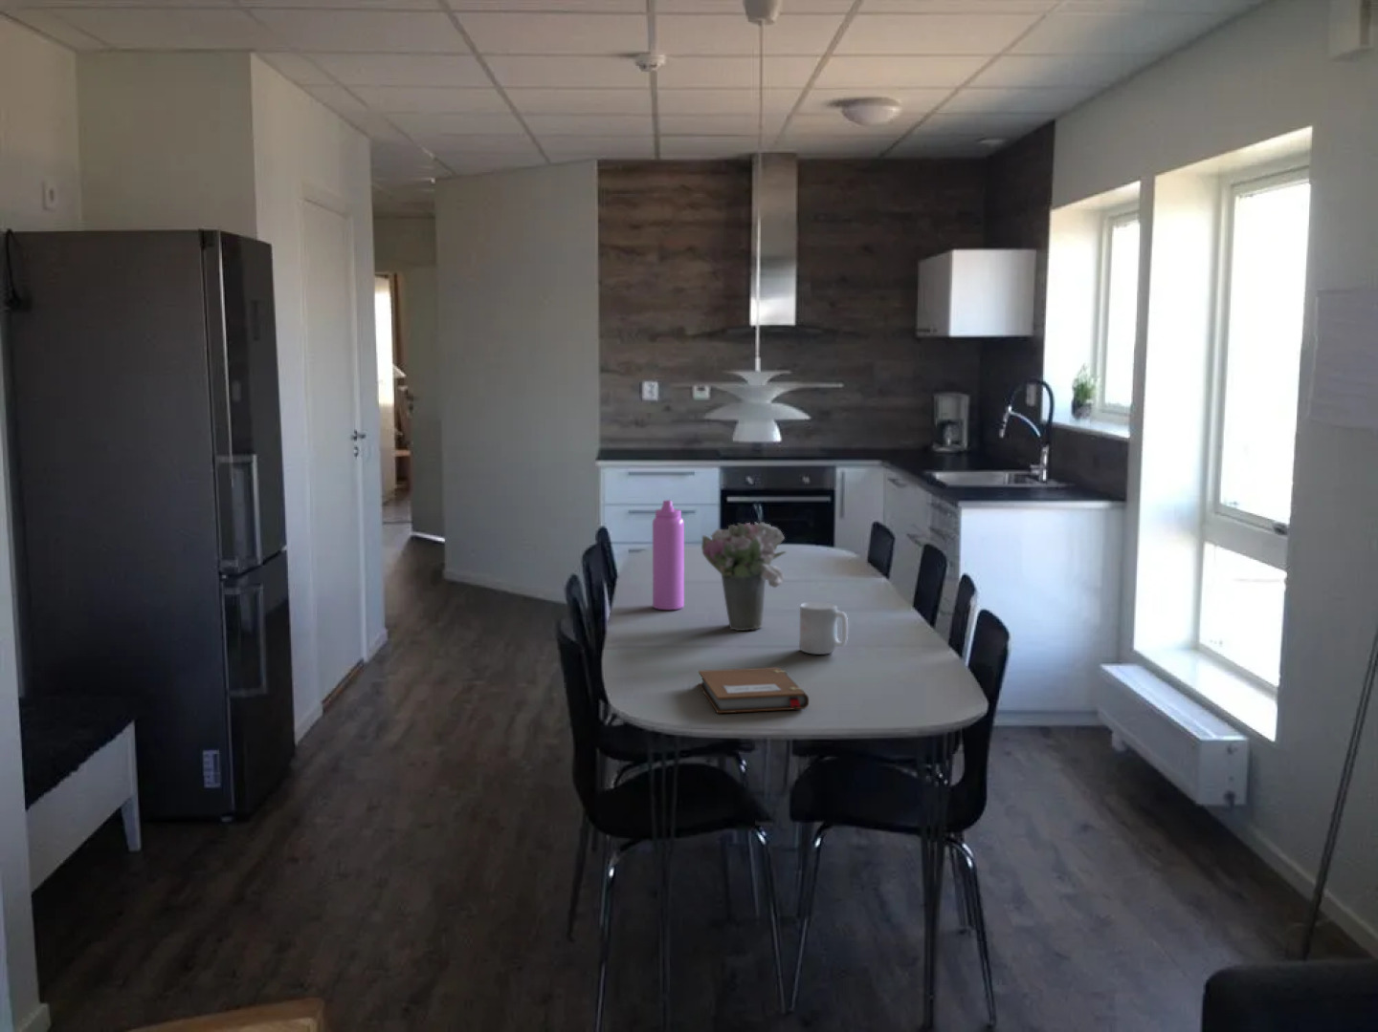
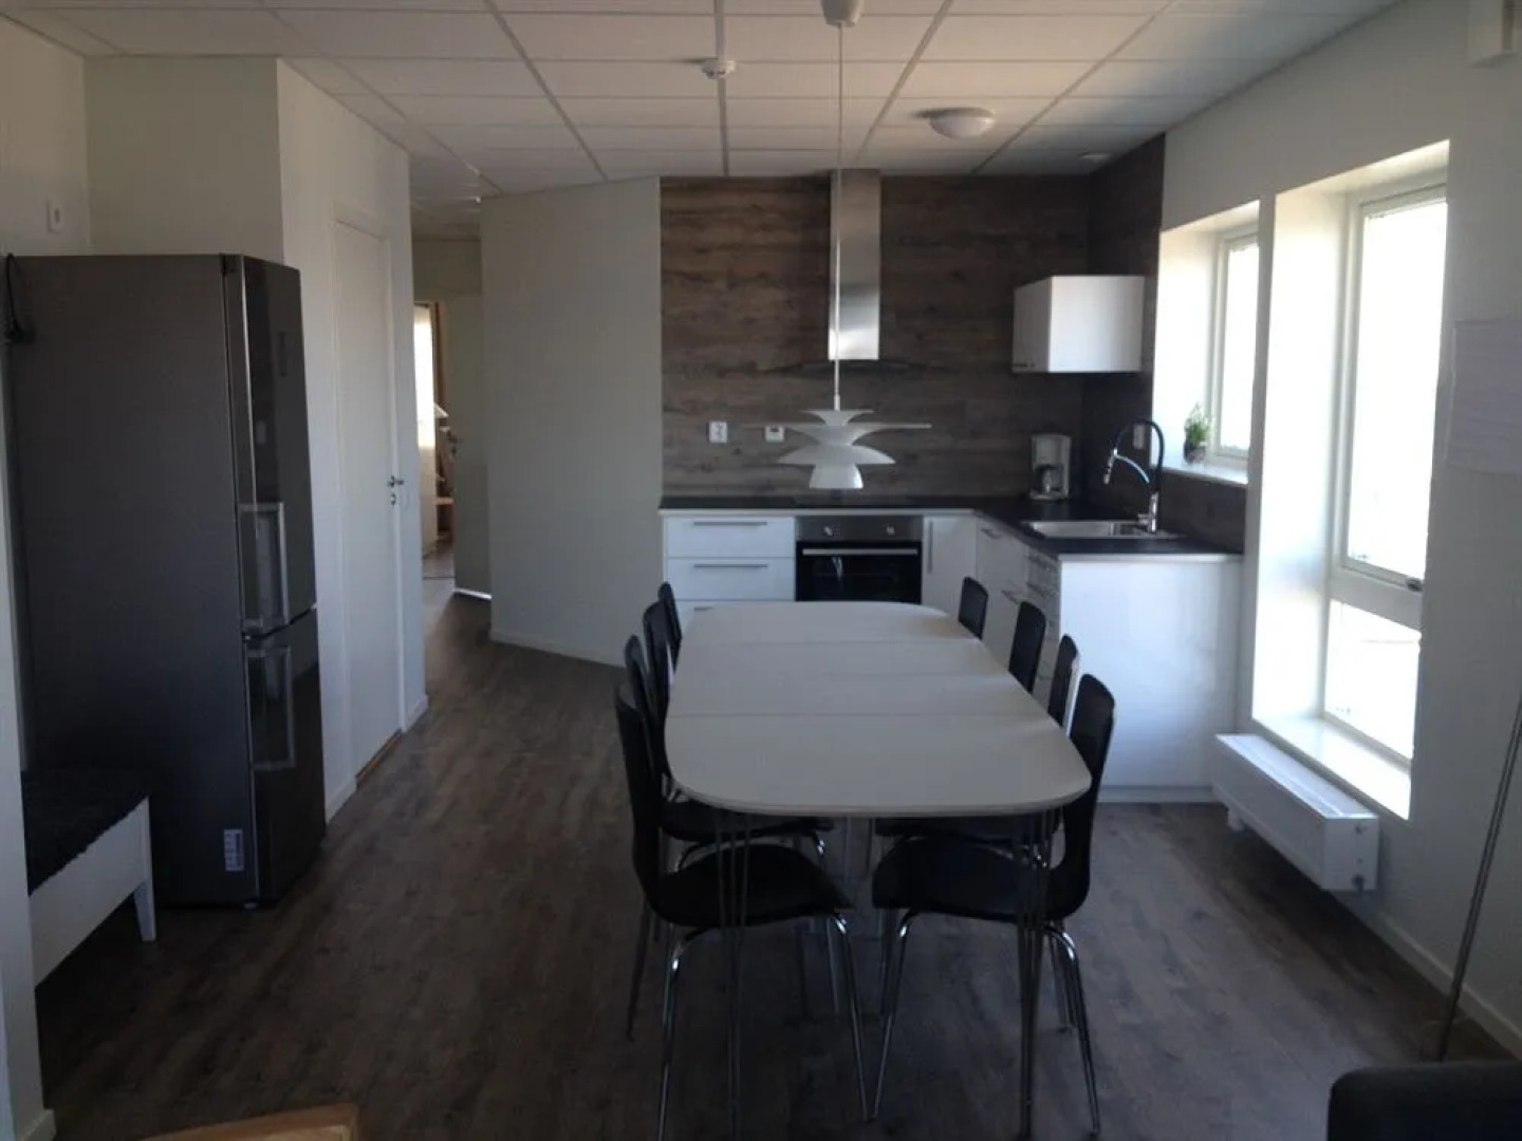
- water bottle (668, 553)
- notebook (752, 689)
- mug (822, 628)
- flower bouquet (748, 575)
